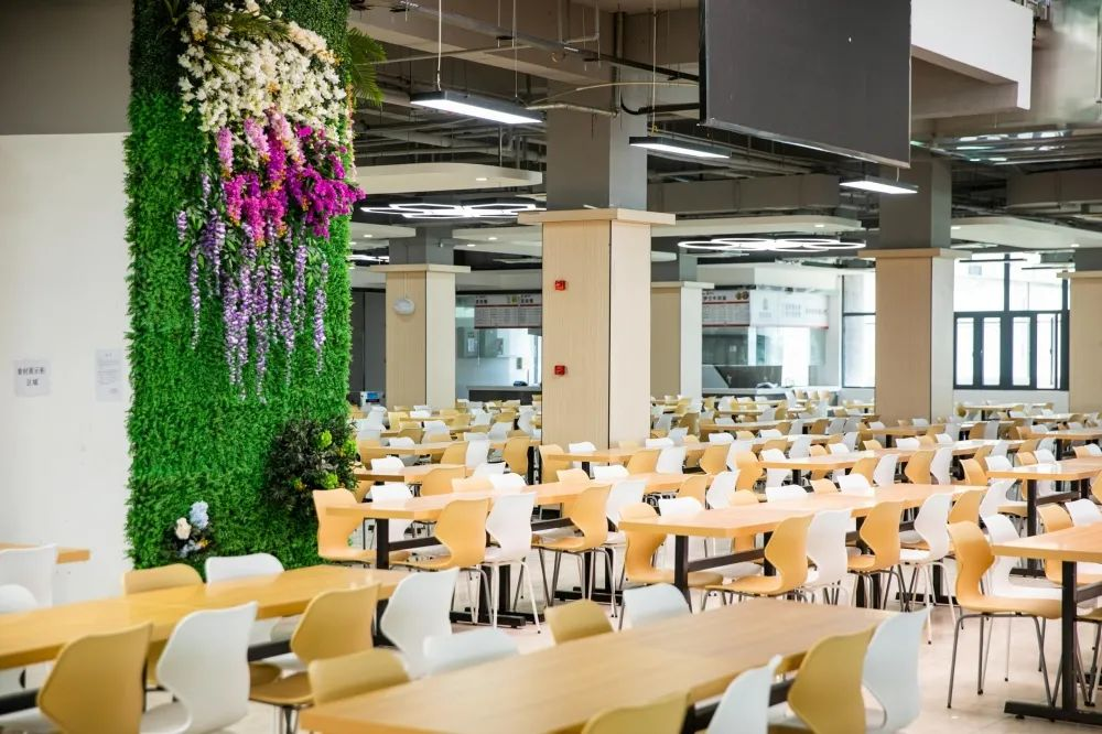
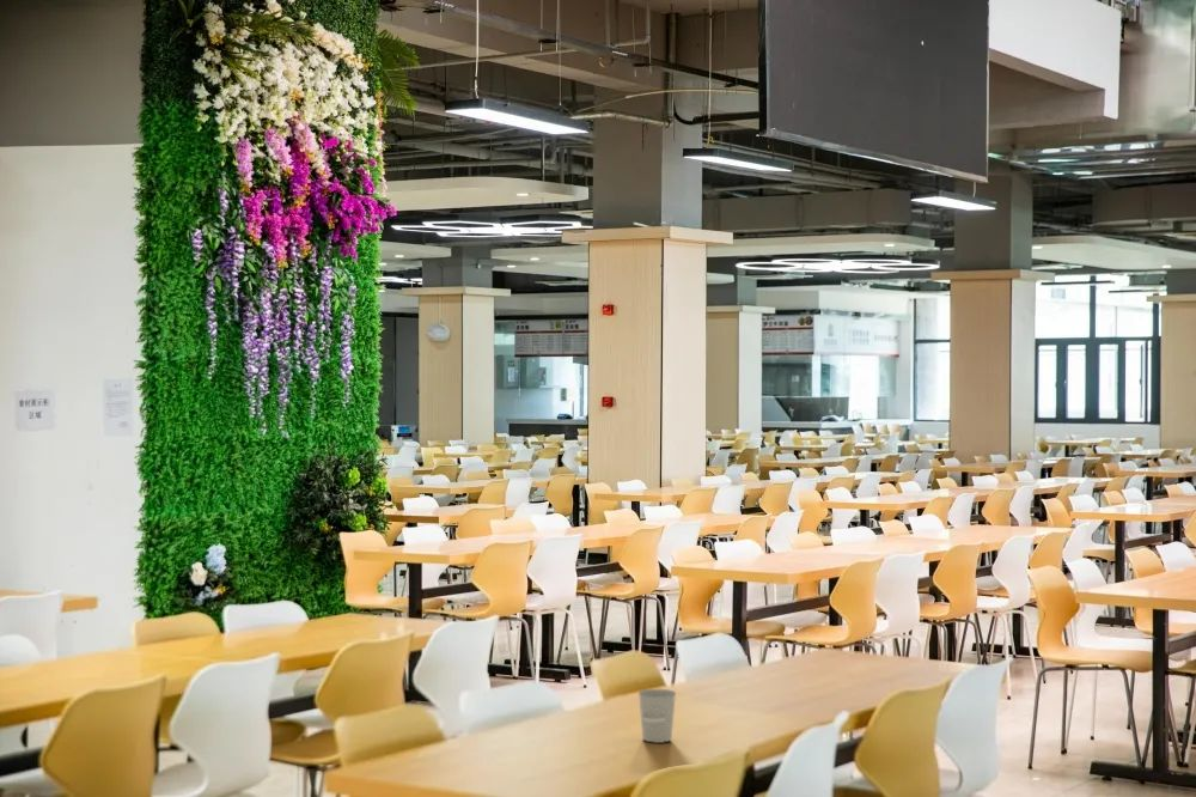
+ cup (655, 716)
